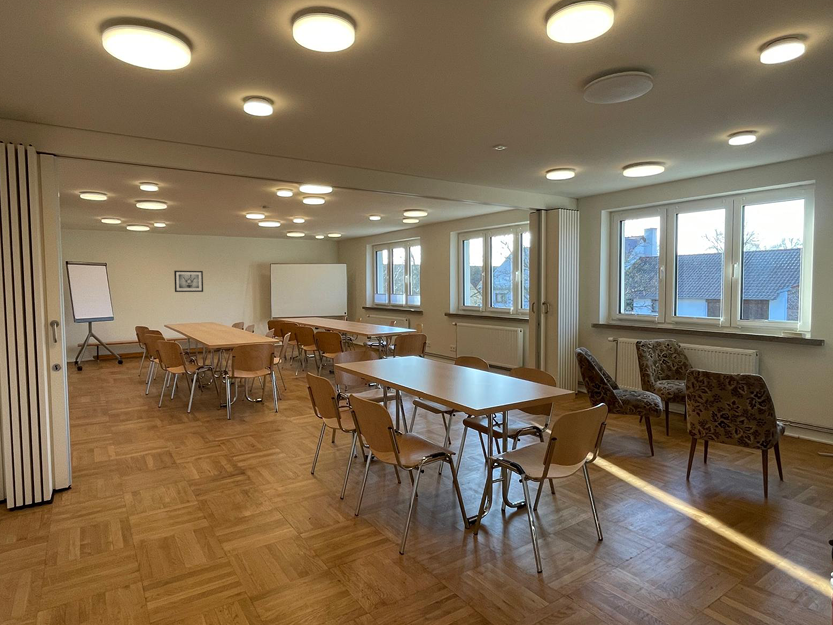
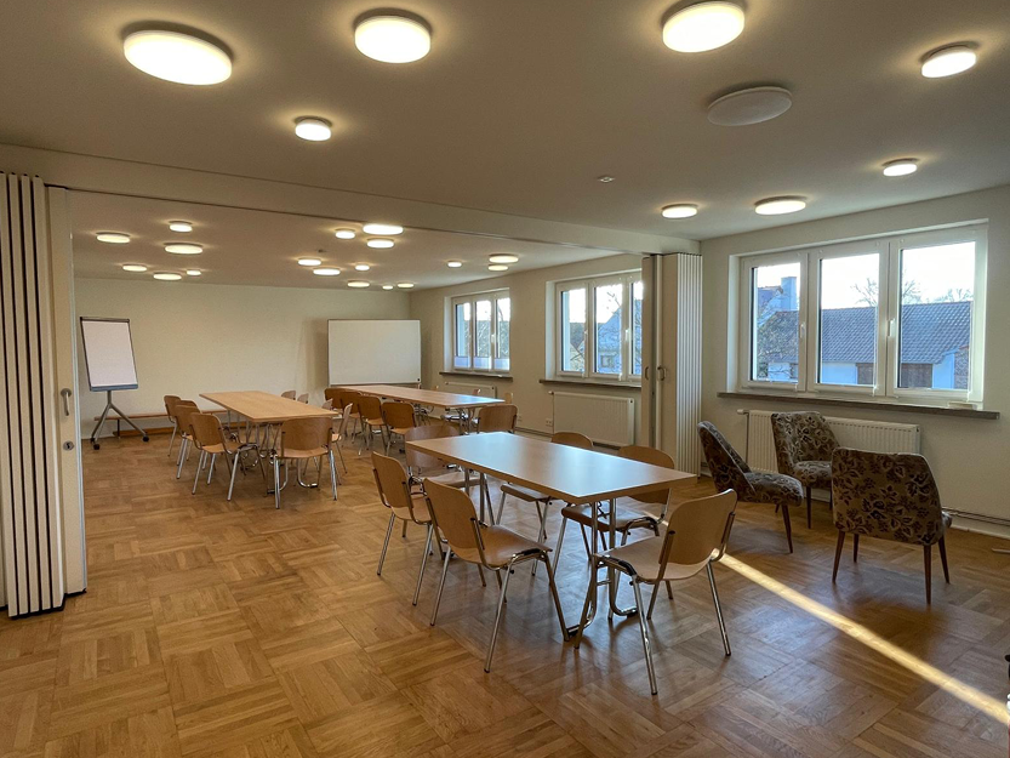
- wall art (188, 281)
